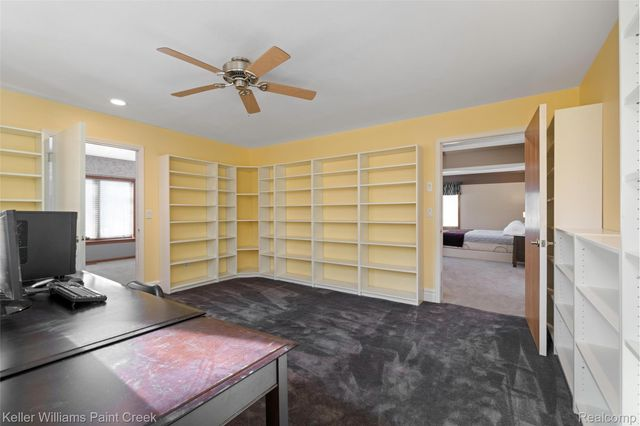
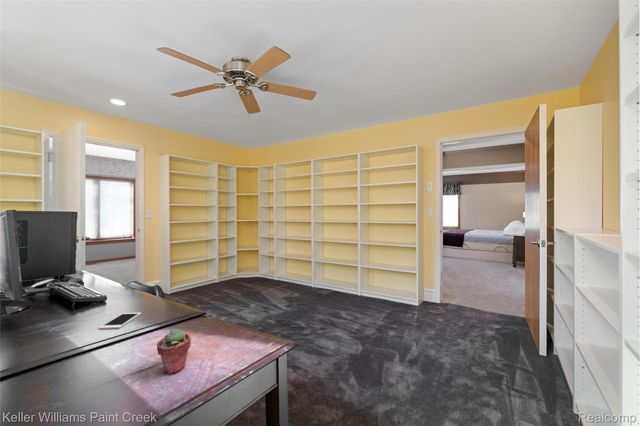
+ potted succulent (174, 348)
+ cell phone (121, 320)
